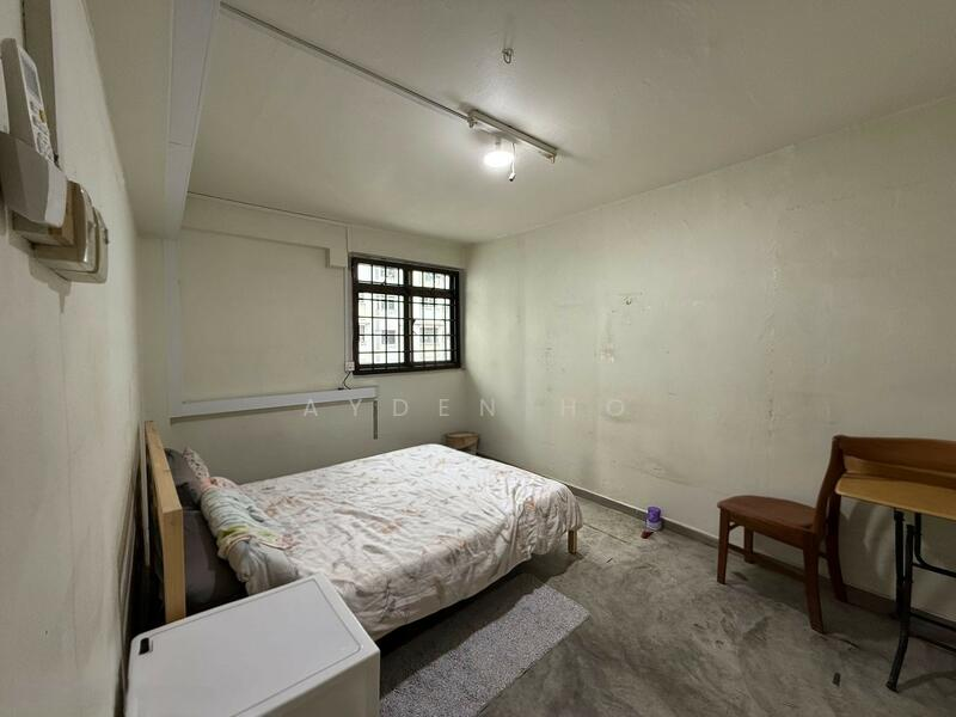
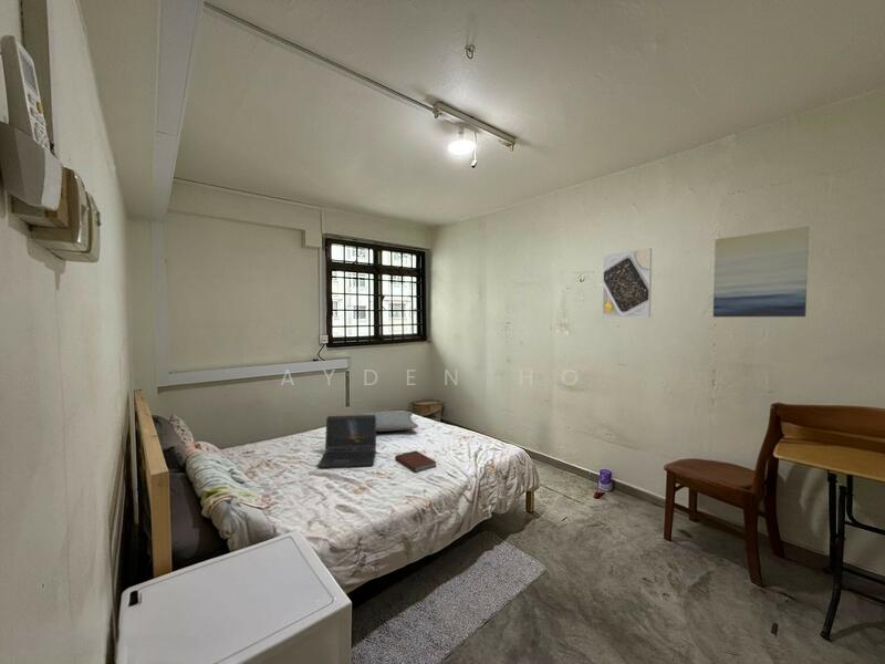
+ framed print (625, 284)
+ laptop computer (348, 439)
+ wall art (757, 274)
+ pillow (386, 421)
+ book (415, 460)
